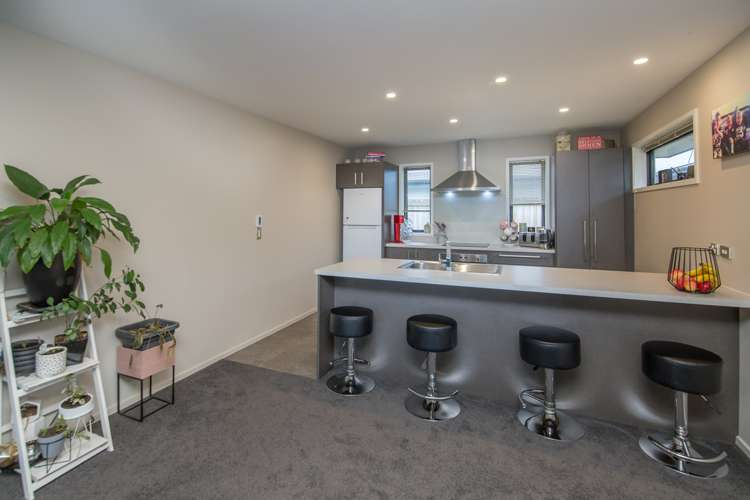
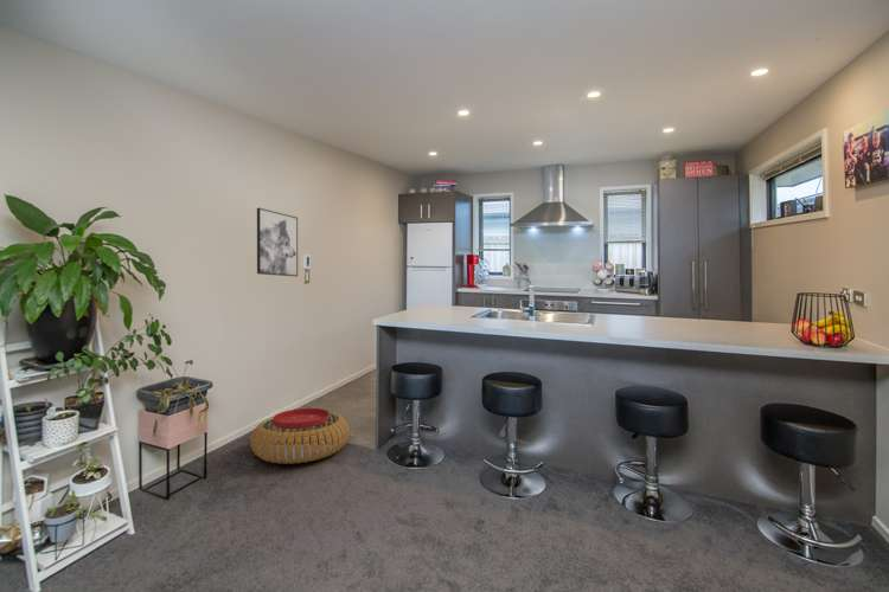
+ pouf (301, 431)
+ wall art (277, 244)
